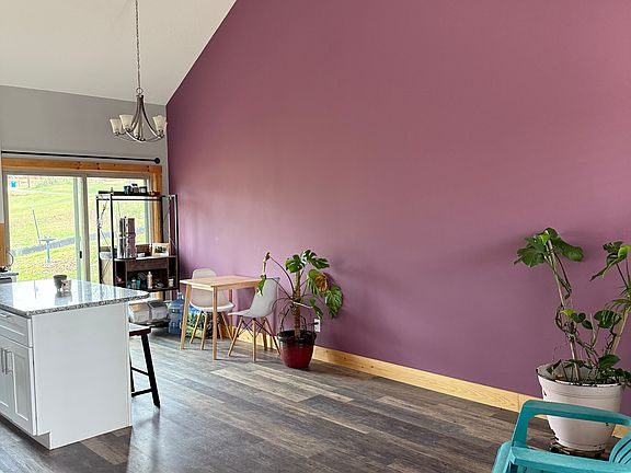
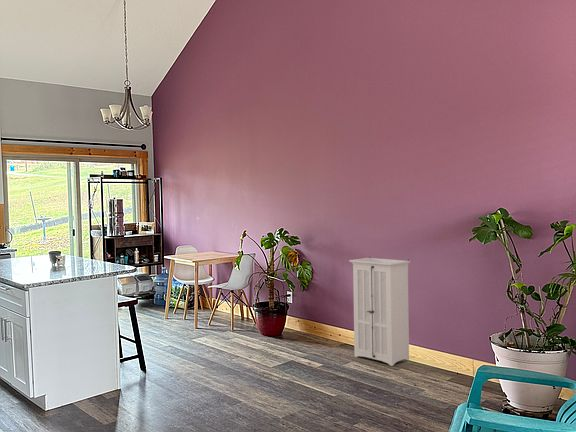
+ storage cabinet (379, 308)
